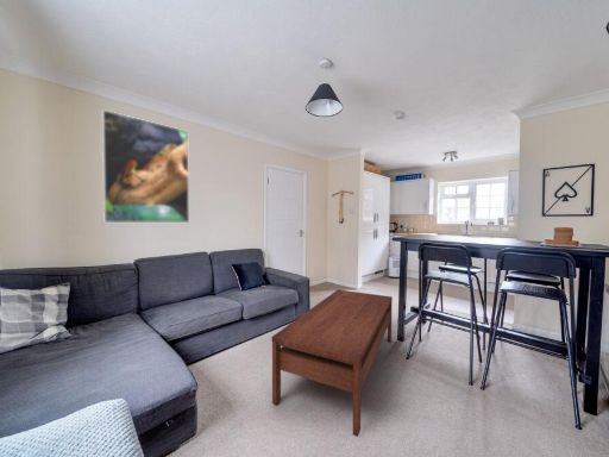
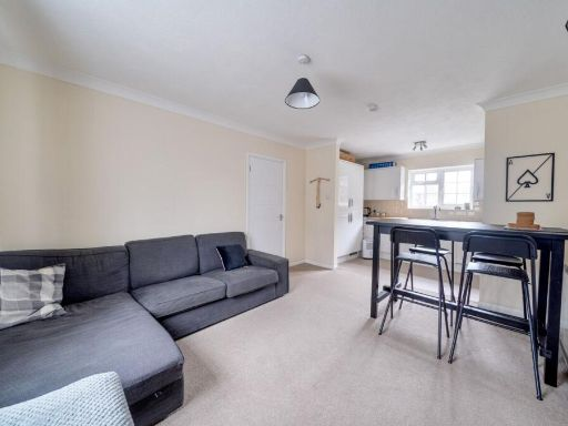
- coffee table (344, 338)
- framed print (150, 171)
